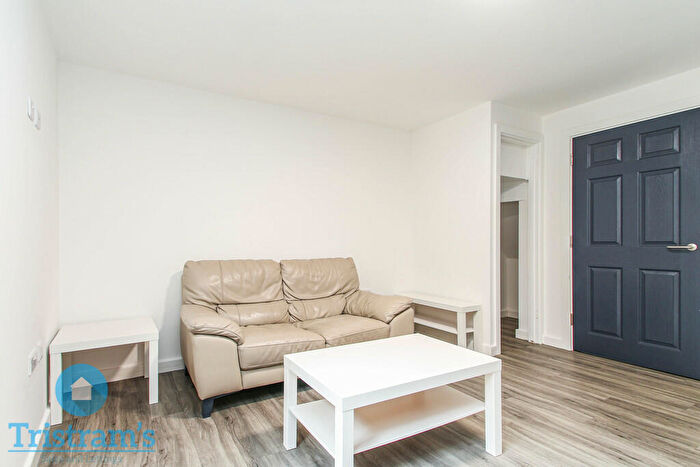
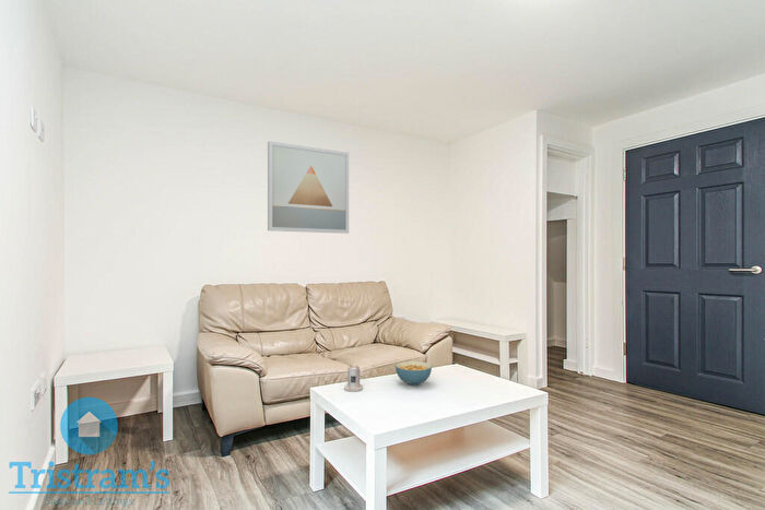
+ cereal bowl (413, 375)
+ wall art (309, 189)
+ candle (353, 377)
